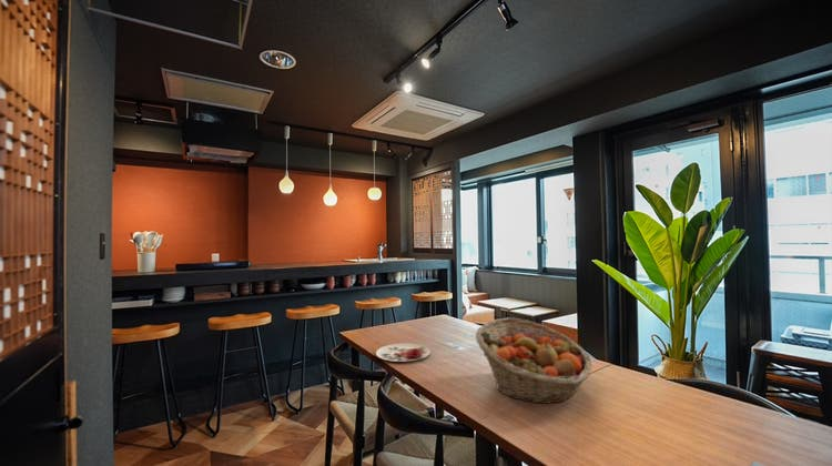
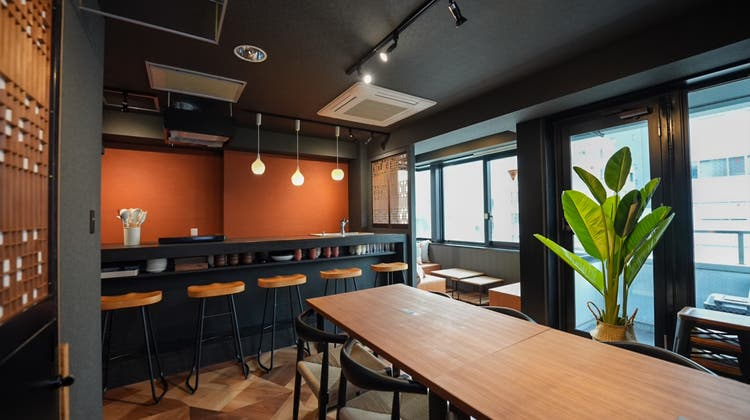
- fruit basket (531, 355)
- plate (403, 351)
